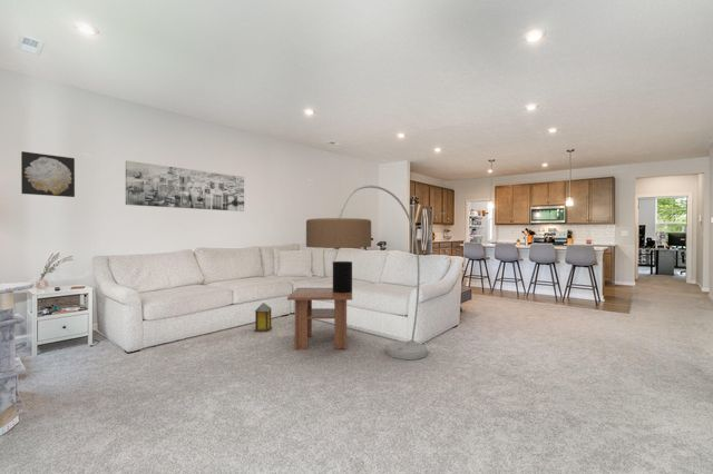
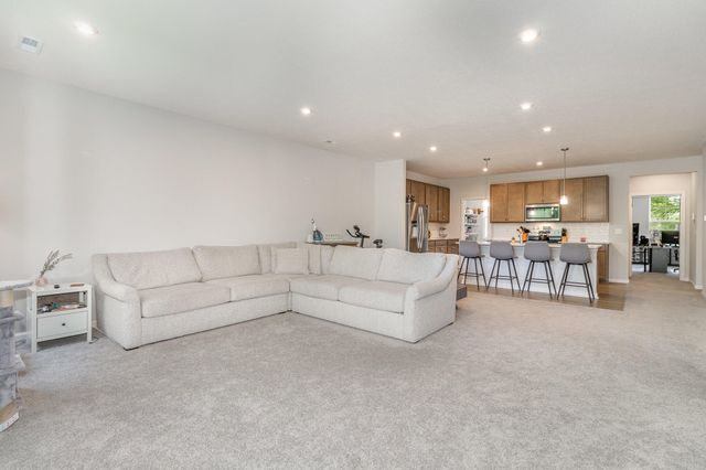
- wall art (48, 175)
- wall art (192, 189)
- coffee table (322, 317)
- floor lamp (370, 246)
- lantern (263, 316)
- decorative container (342, 276)
